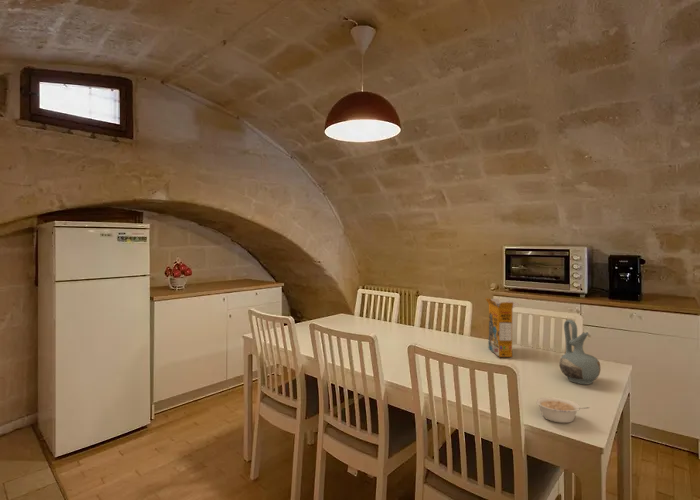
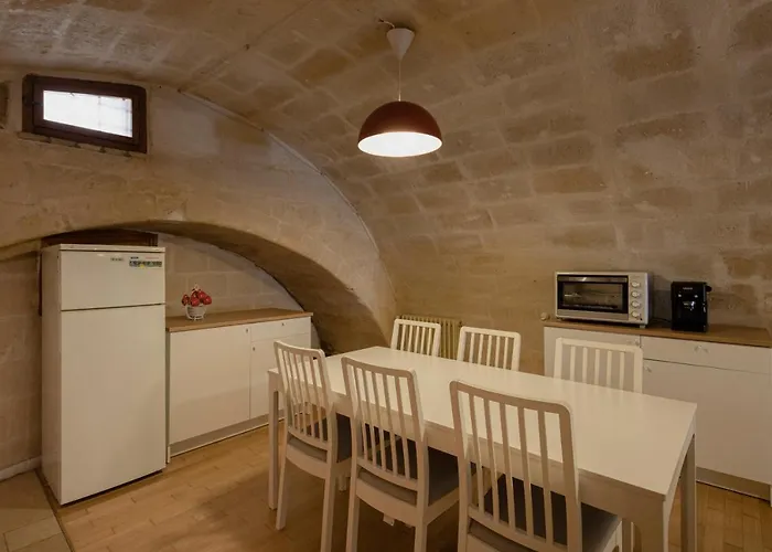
- cereal box (501, 325)
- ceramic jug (579, 351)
- legume (559, 409)
